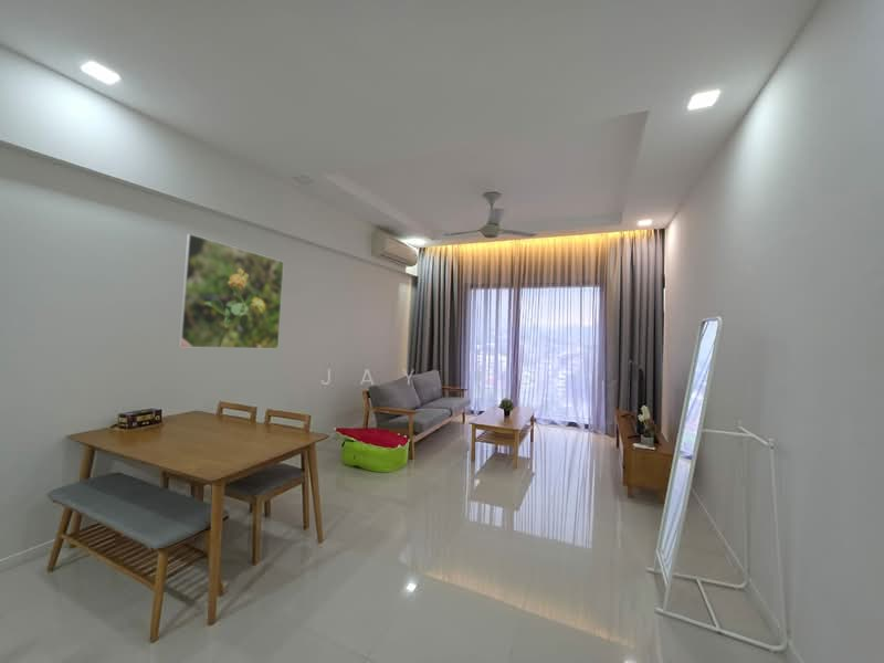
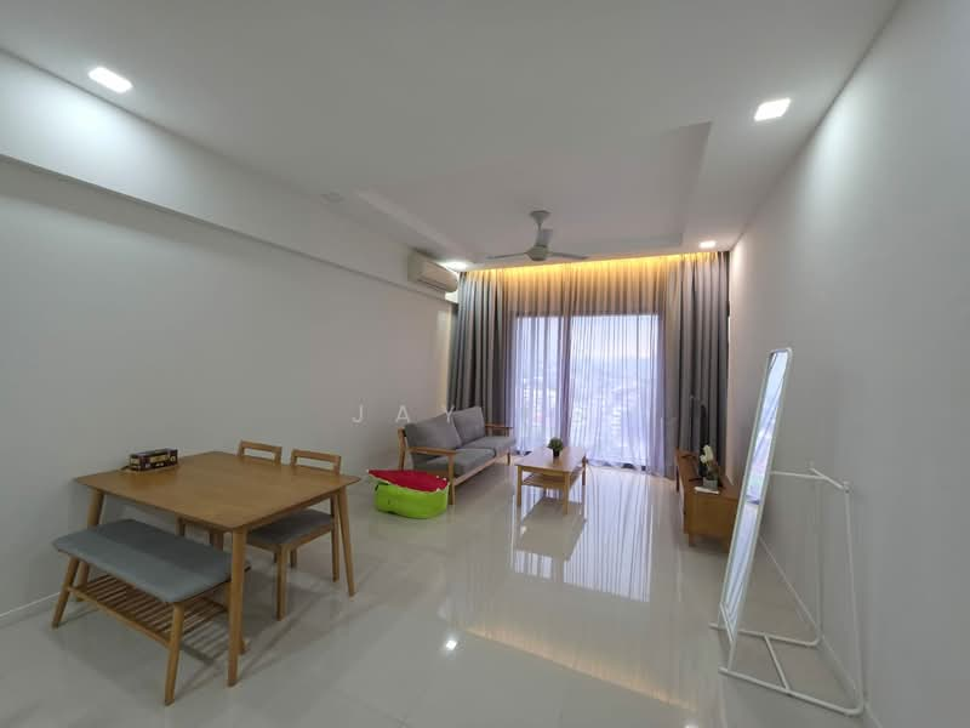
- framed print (238, 298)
